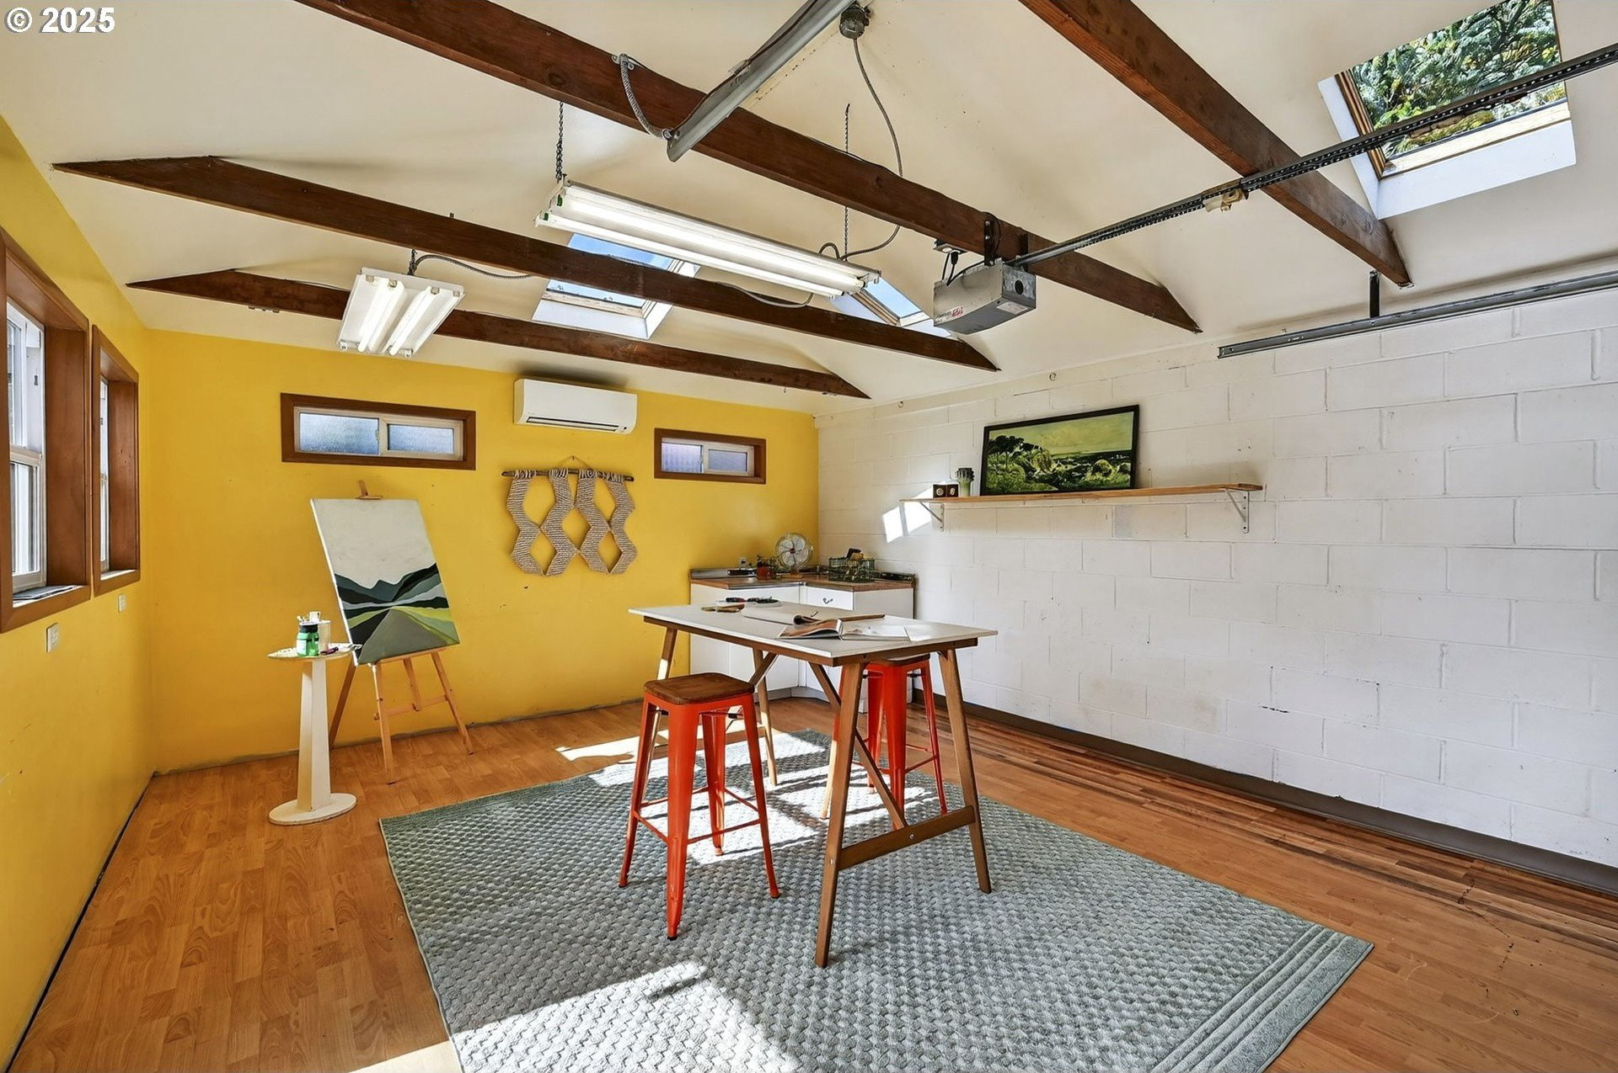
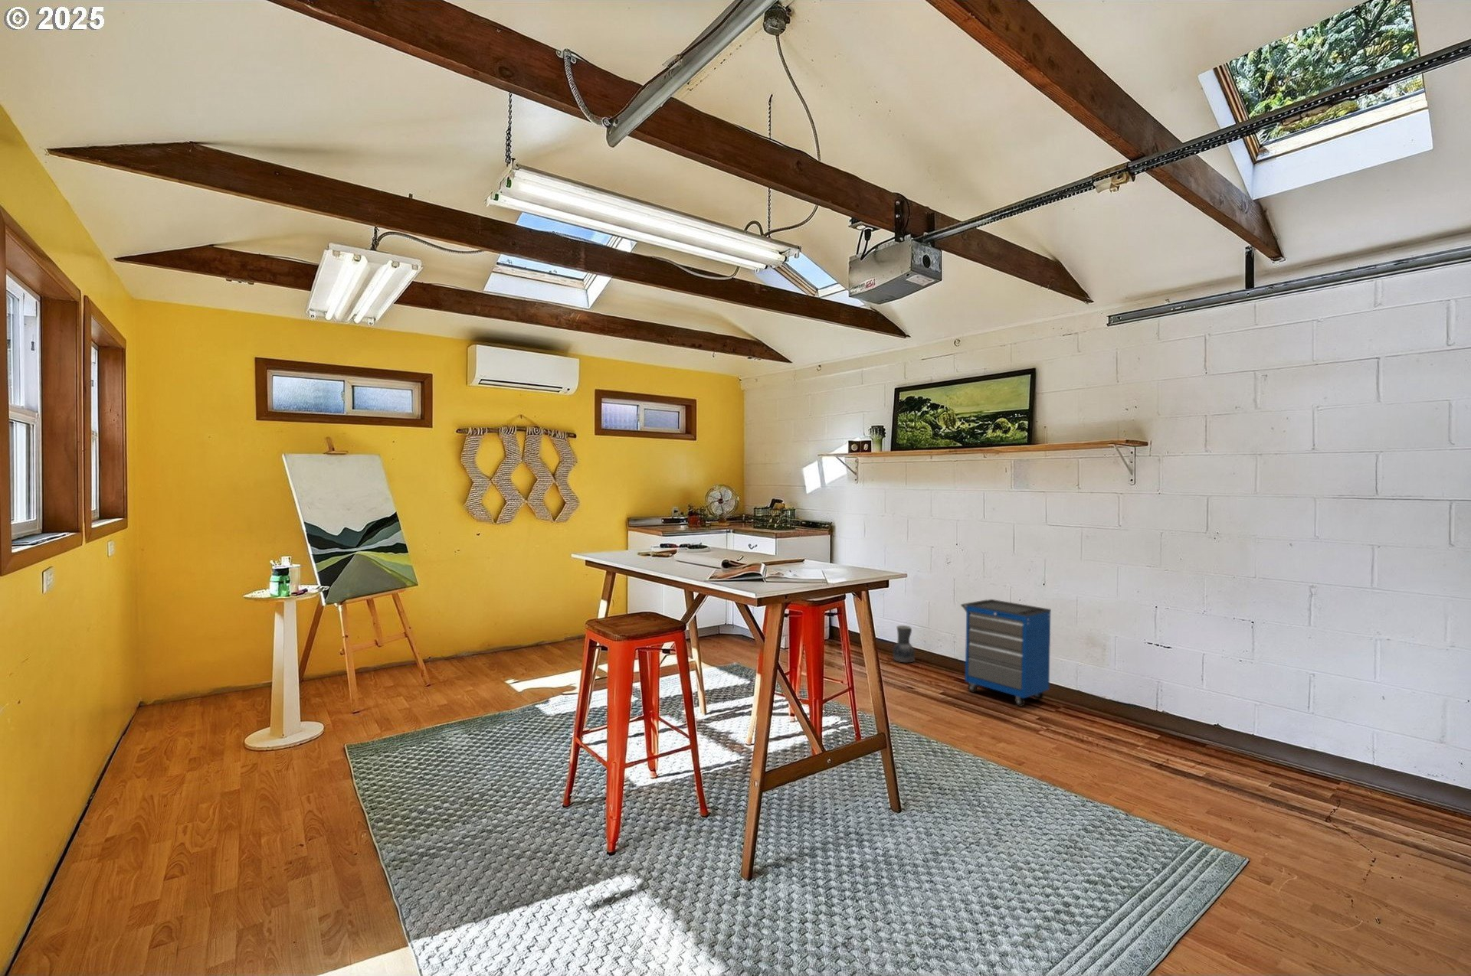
+ cabinet (1004, 650)
+ vase (904, 643)
